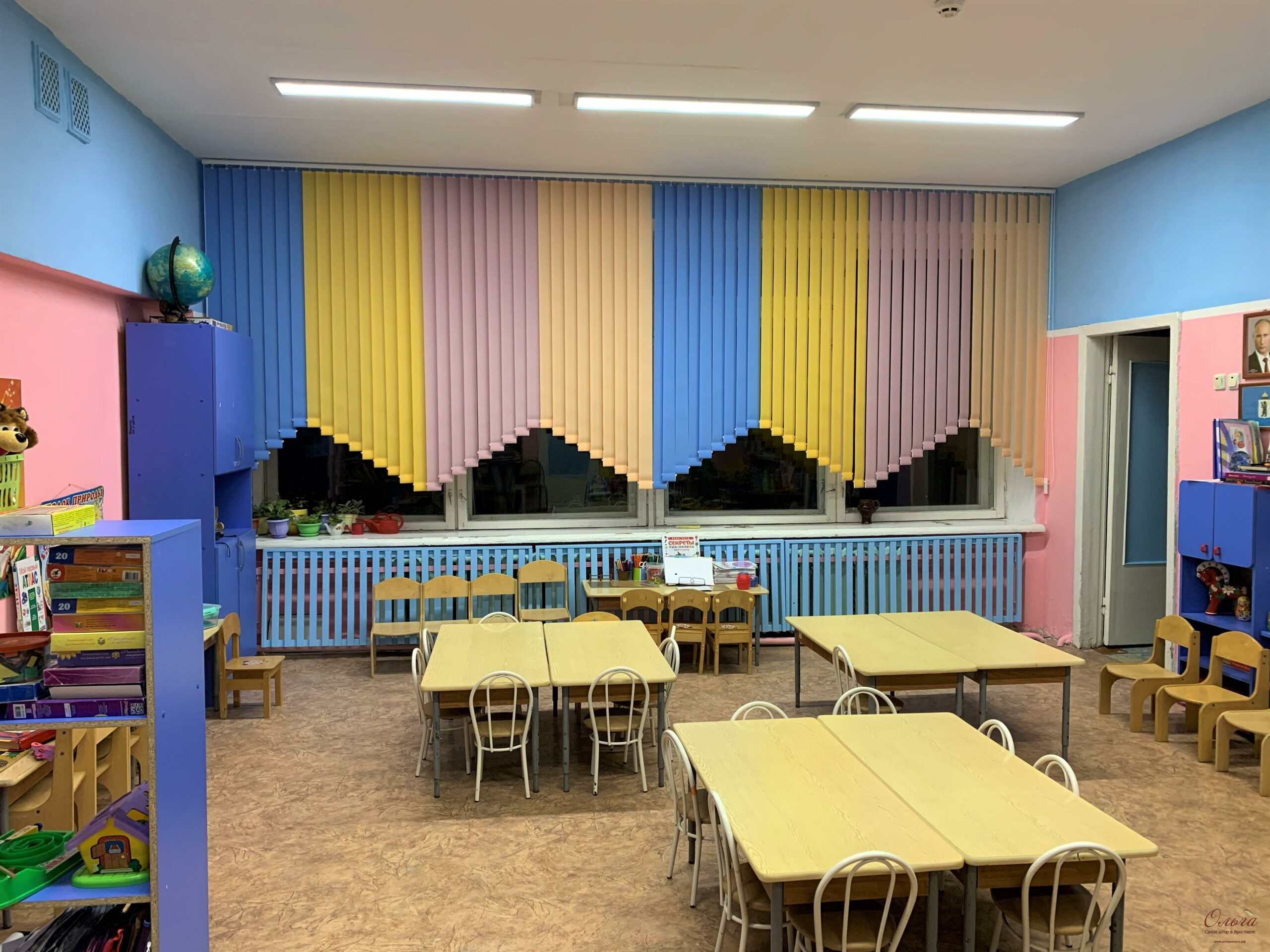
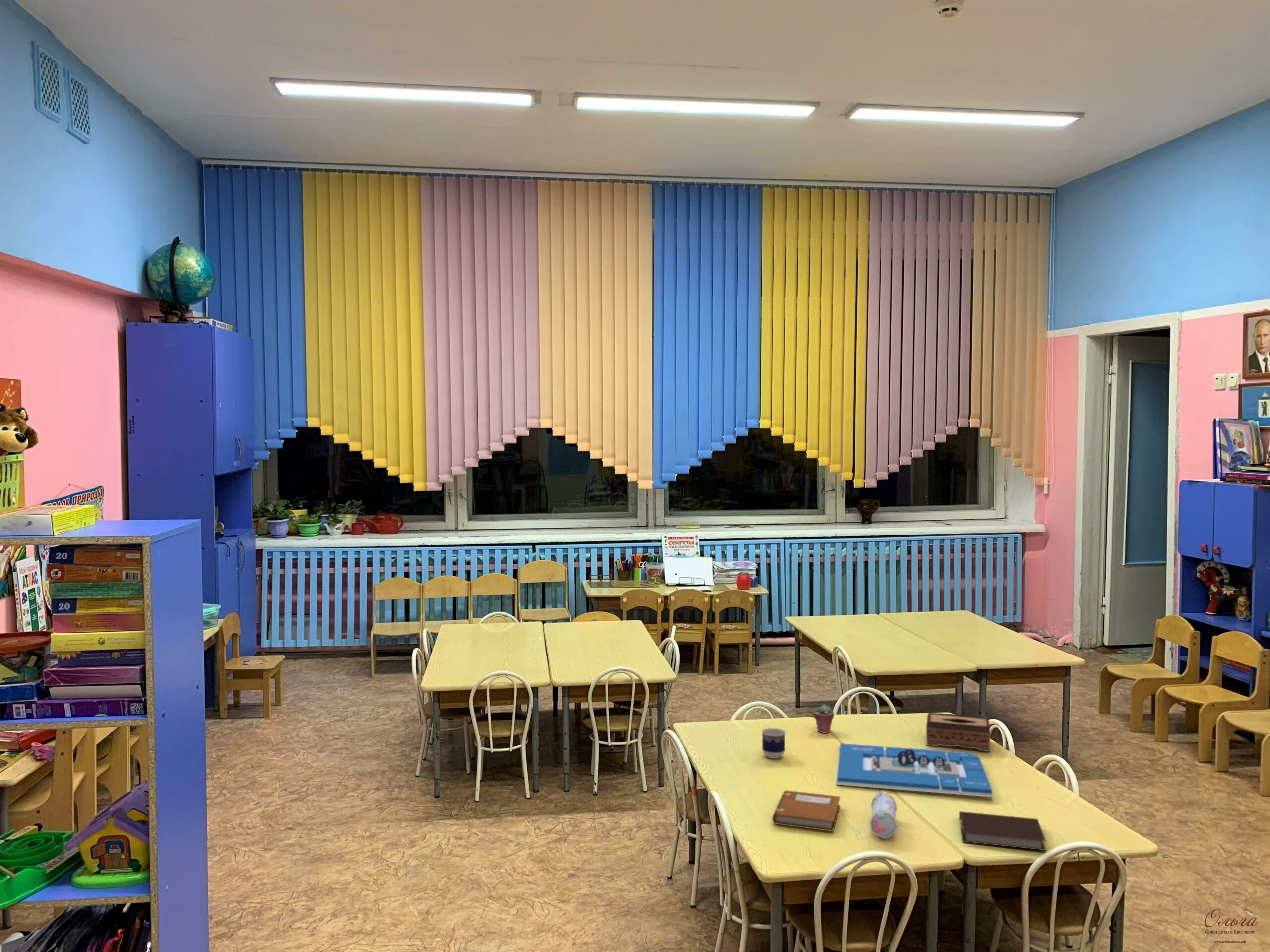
+ potted succulent (824, 717)
+ notebook (807, 809)
+ tissue box (957, 731)
+ architectural model (910, 762)
+ pencil case (884, 814)
+ cup (773, 743)
+ notebook (1001, 830)
